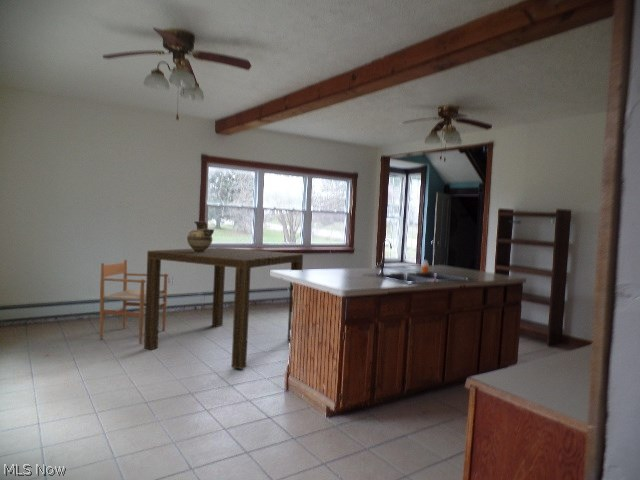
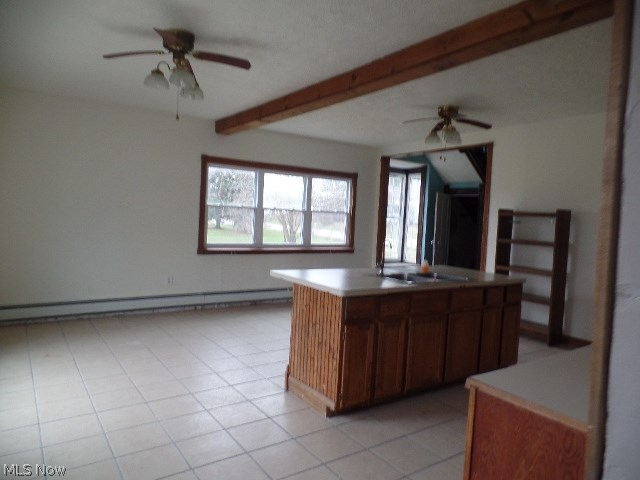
- ceramic jug (200, 236)
- dining table (223, 298)
- chair (133, 299)
